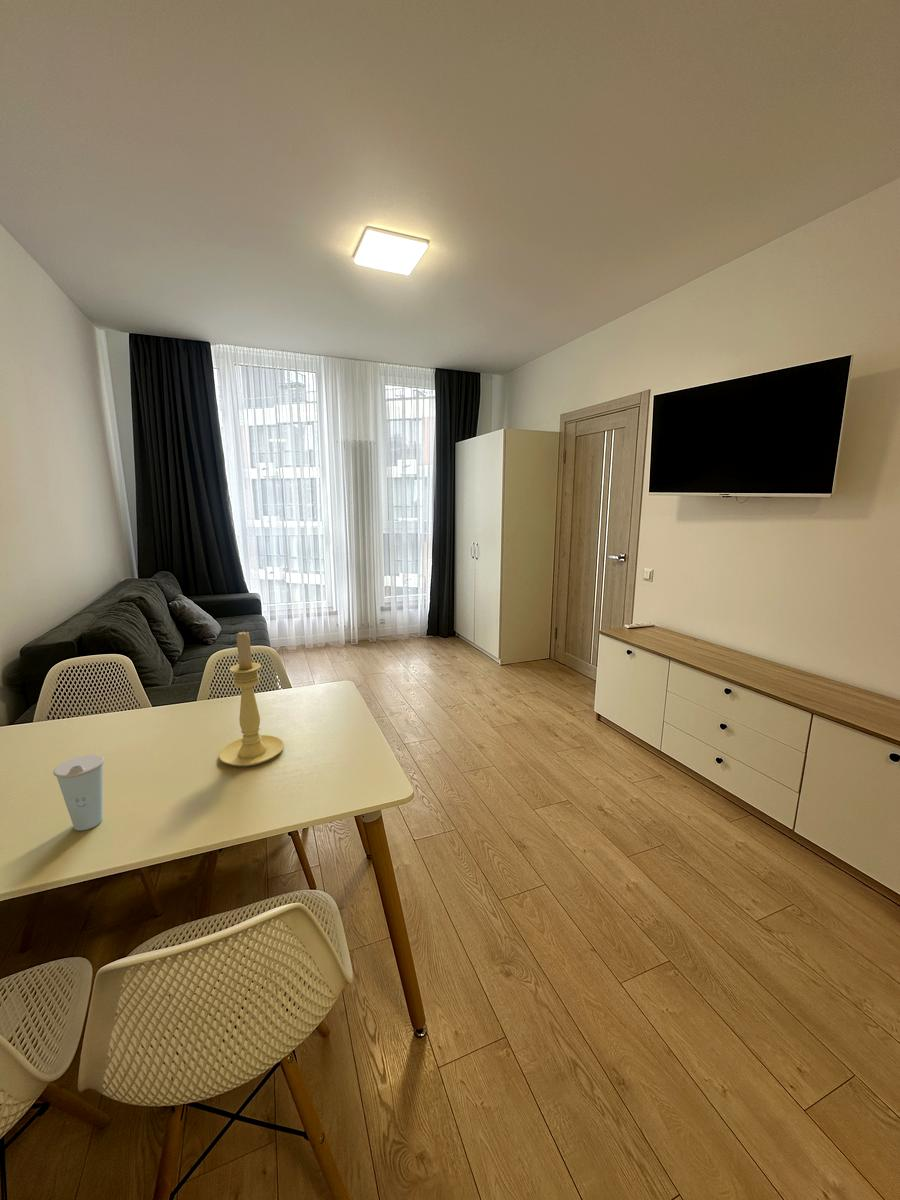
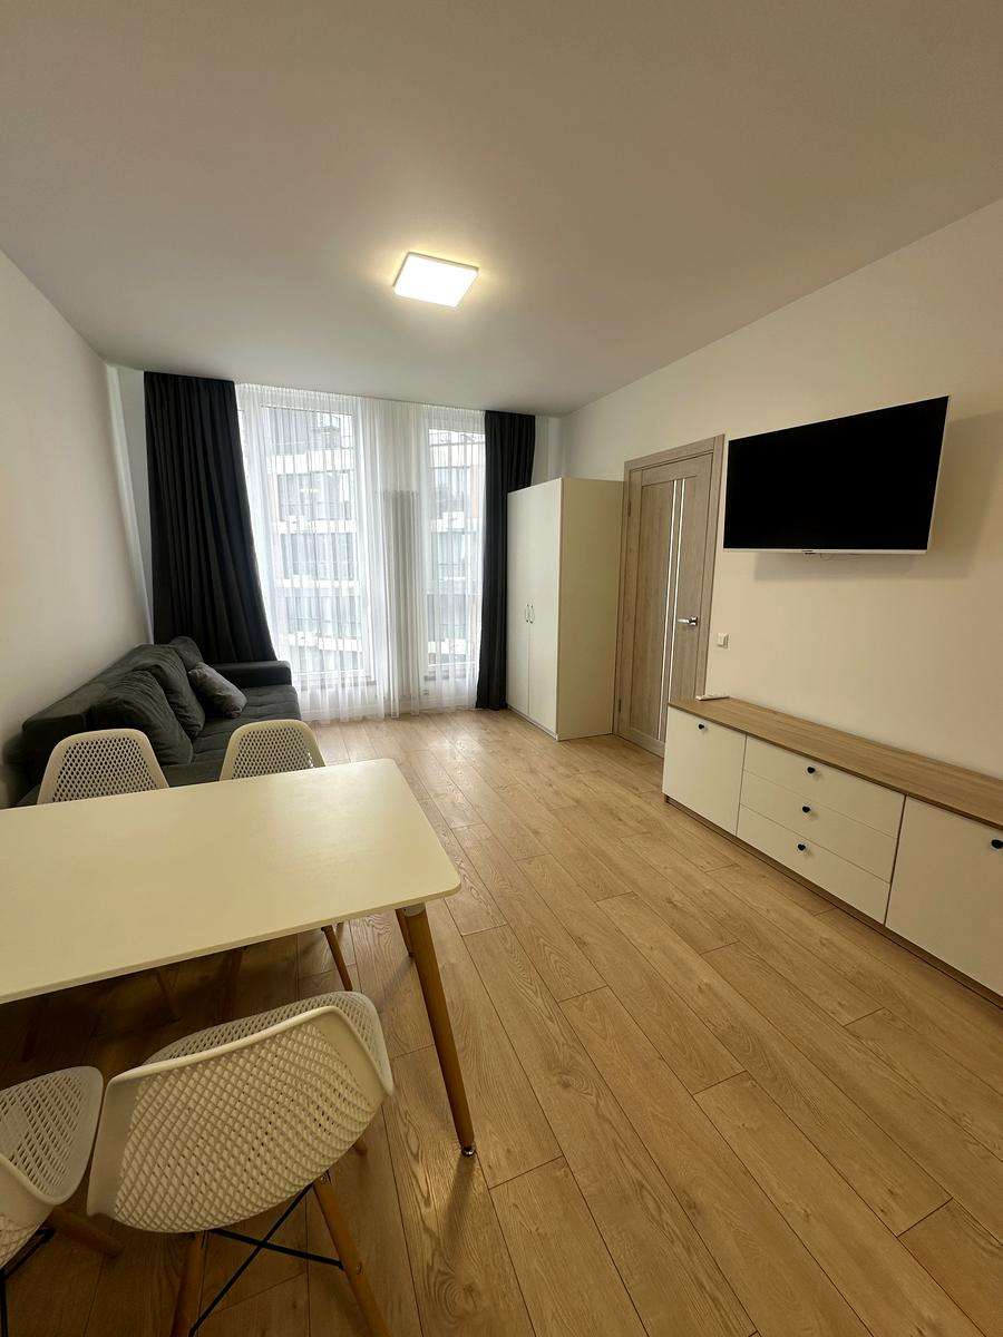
- candle holder (247, 693)
- cup (83, 792)
